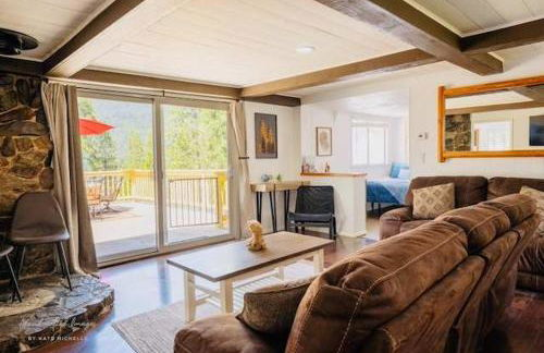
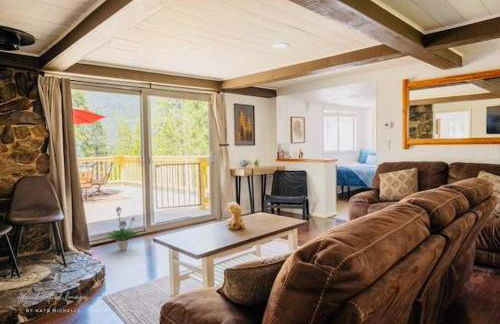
+ potted plant (122, 228)
